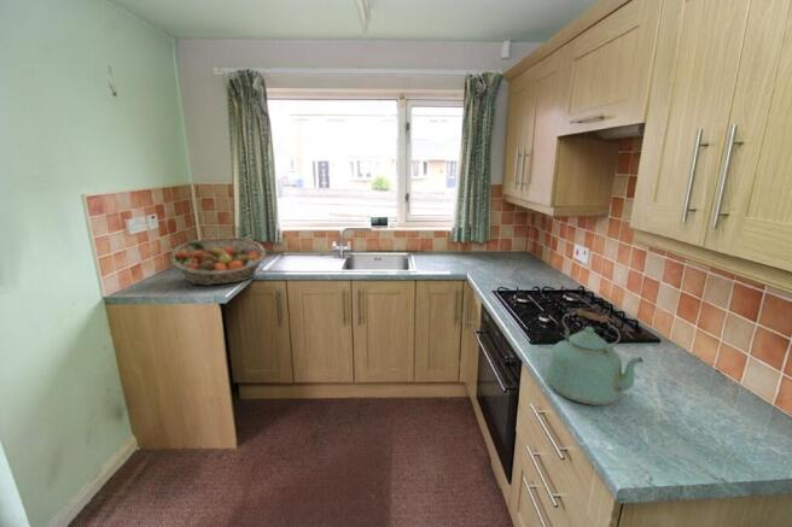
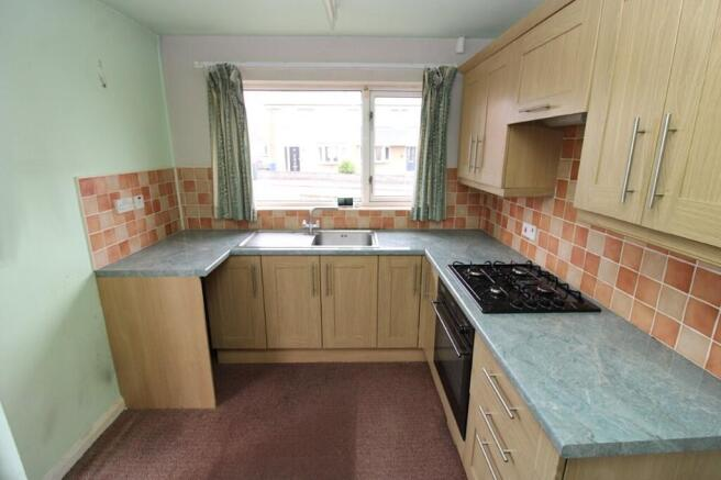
- kettle (593, 353)
- fruit basket (220, 259)
